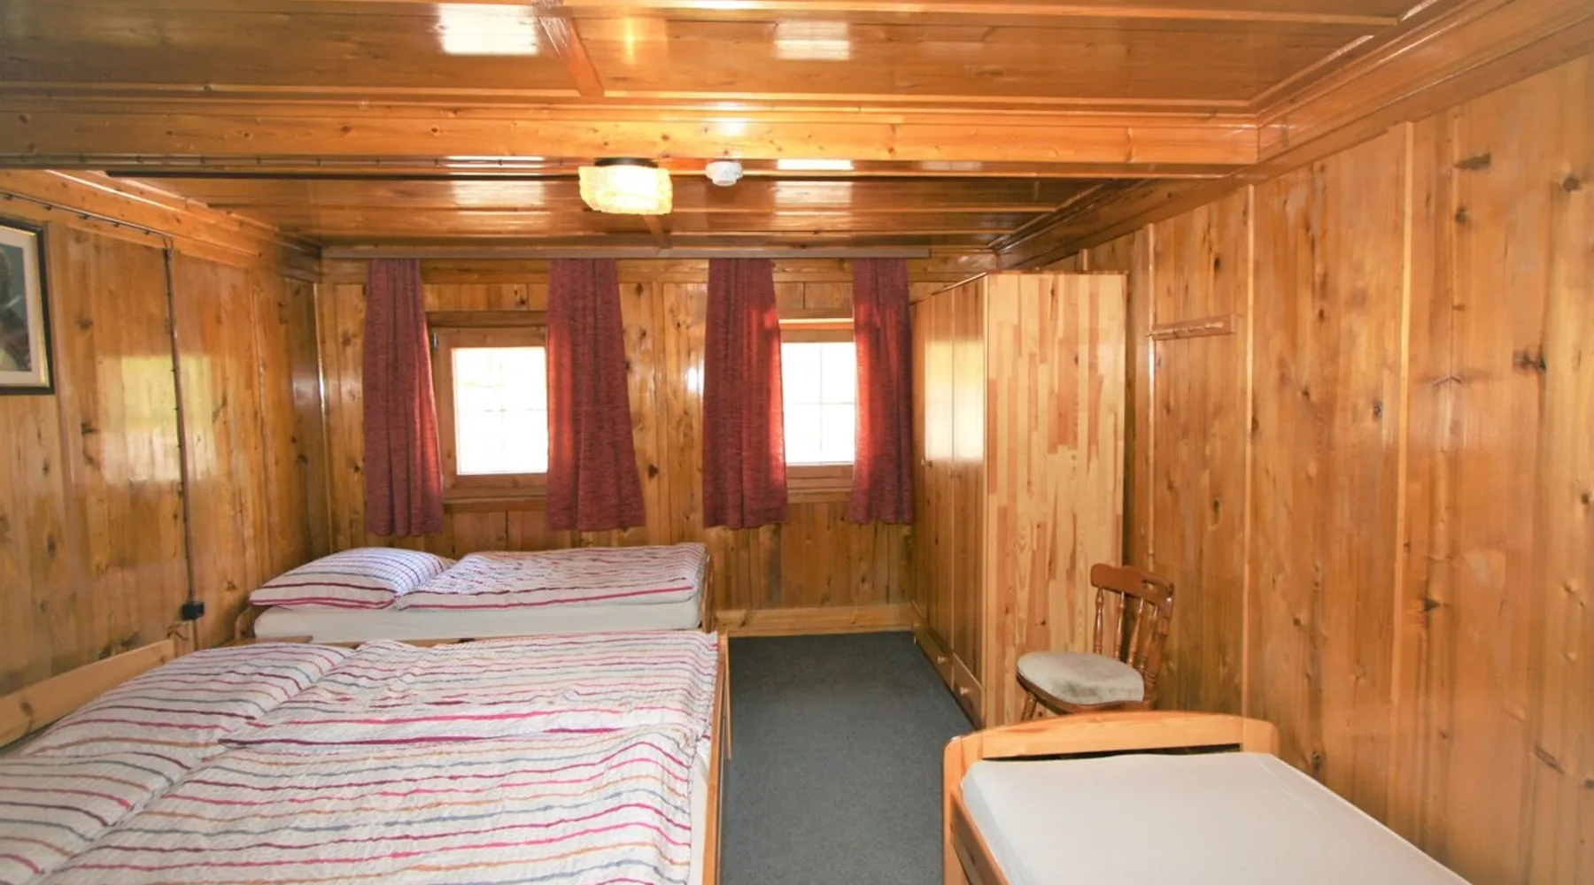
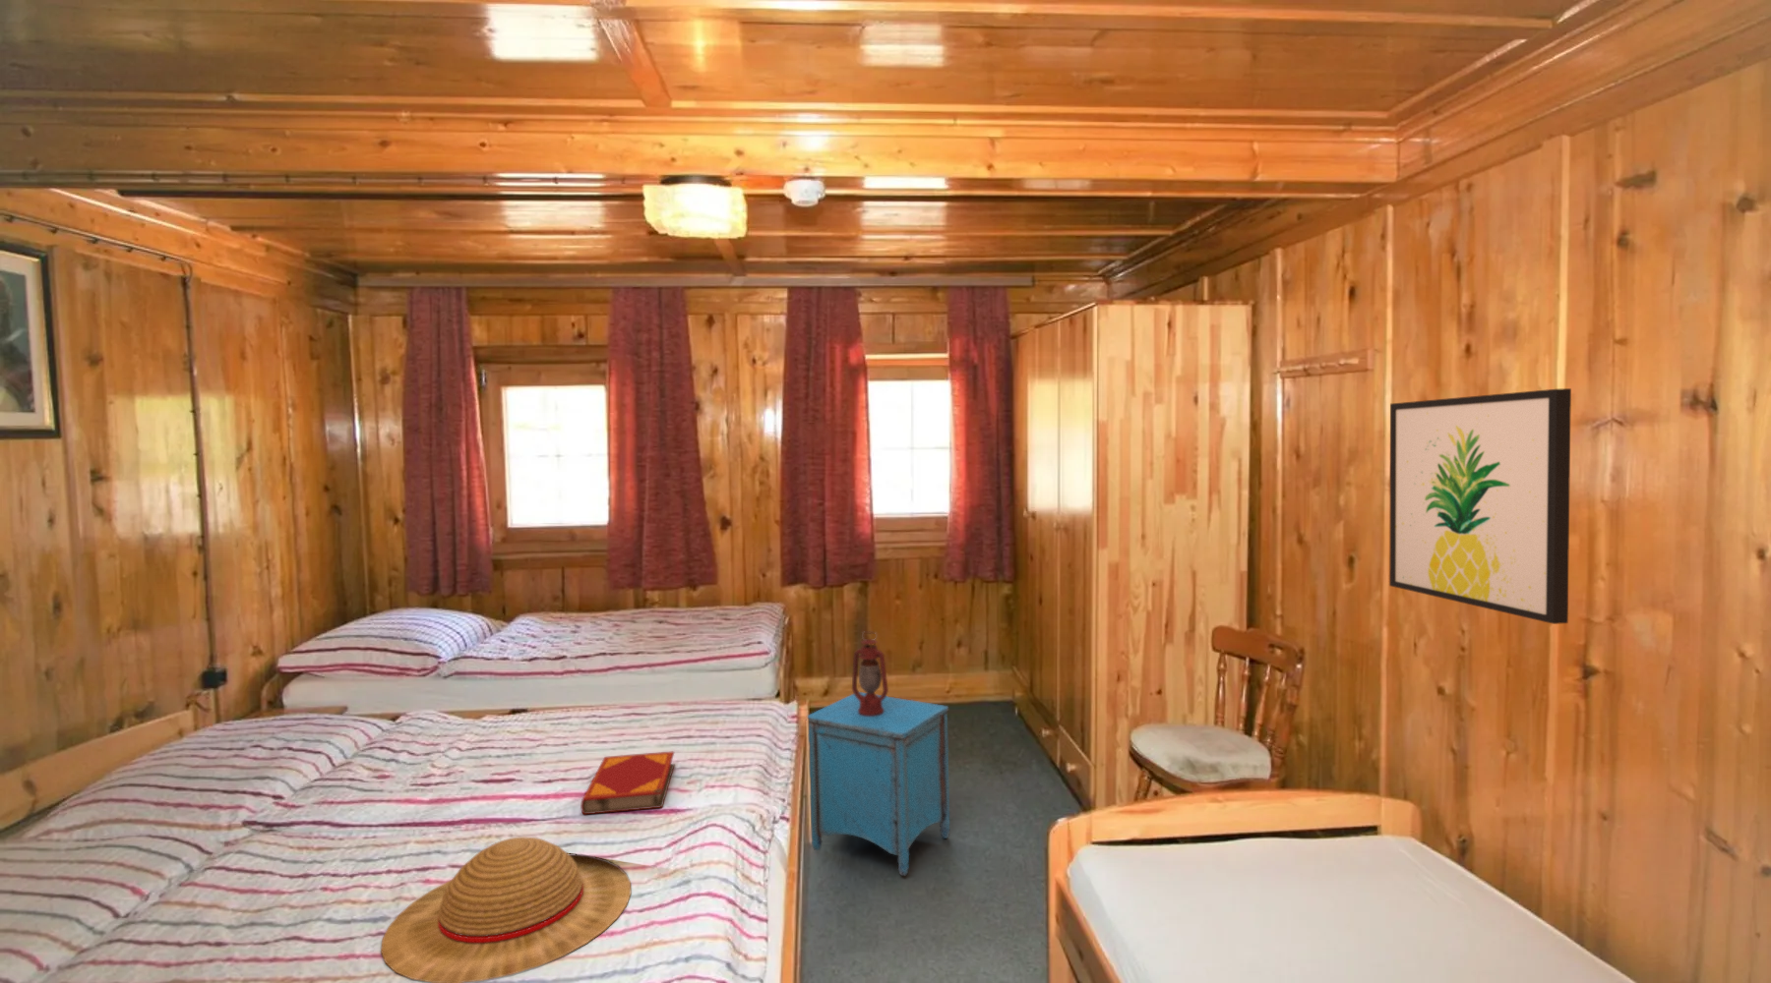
+ straw hat (511, 876)
+ nightstand (879, 776)
+ wall art (1468, 499)
+ lantern (870, 672)
+ hardback book (631, 781)
